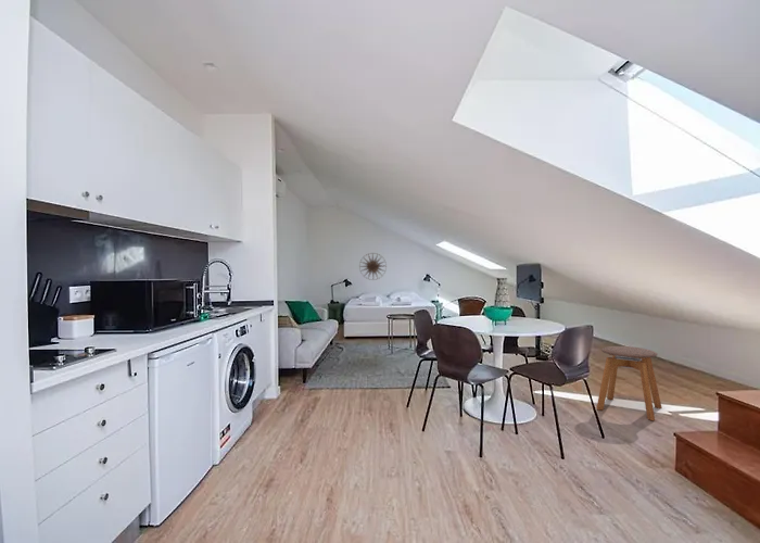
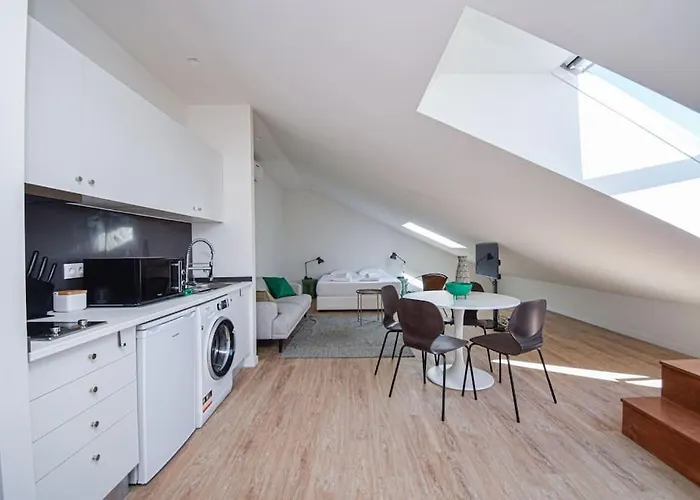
- wall art (372, 266)
- stool (629, 367)
